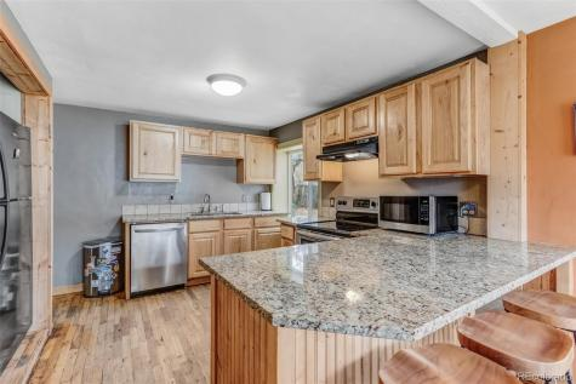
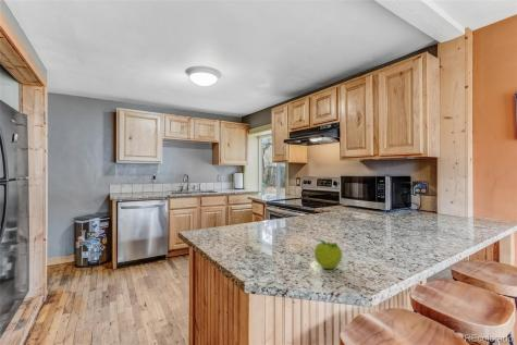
+ fruit (328, 254)
